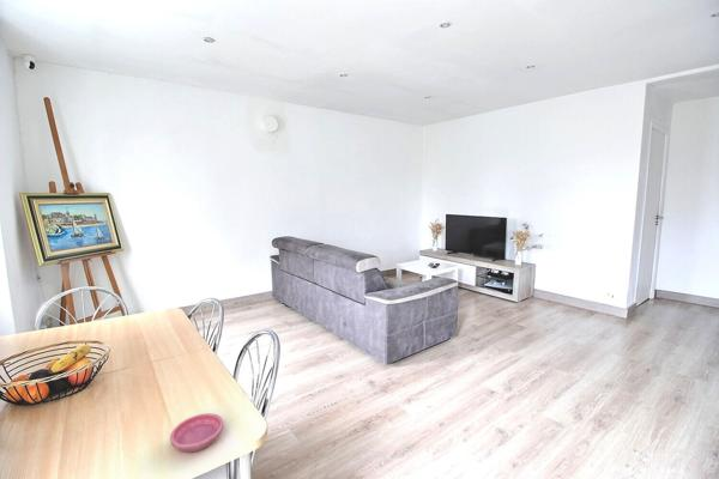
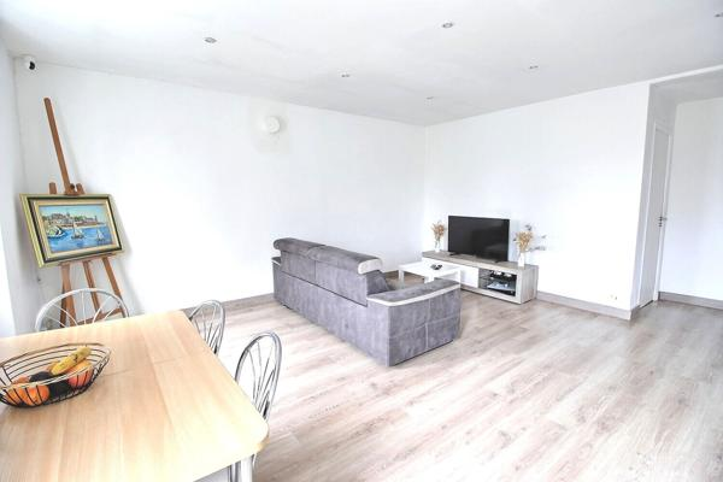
- saucer (198, 433)
